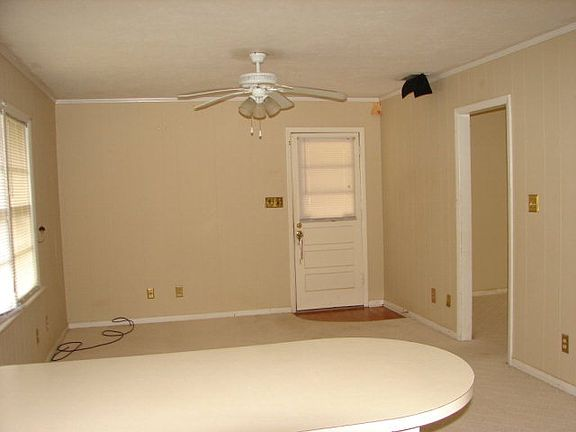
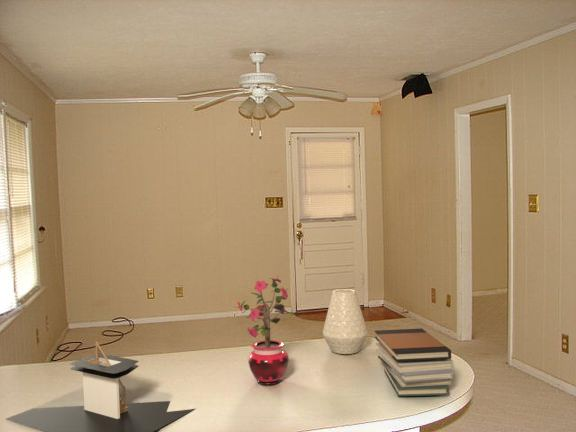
+ architectural model (107, 378)
+ potted plant (268, 329)
+ vase (344, 320)
+ book stack (412, 360)
